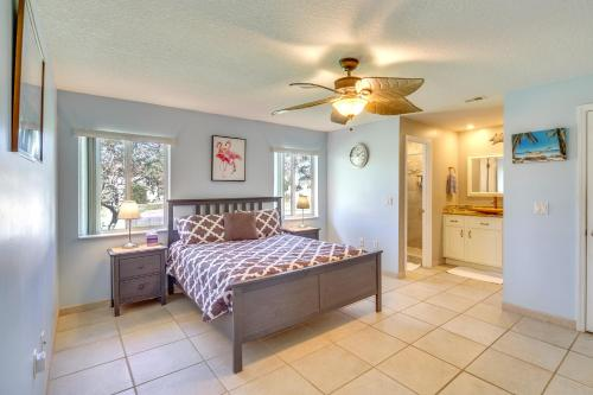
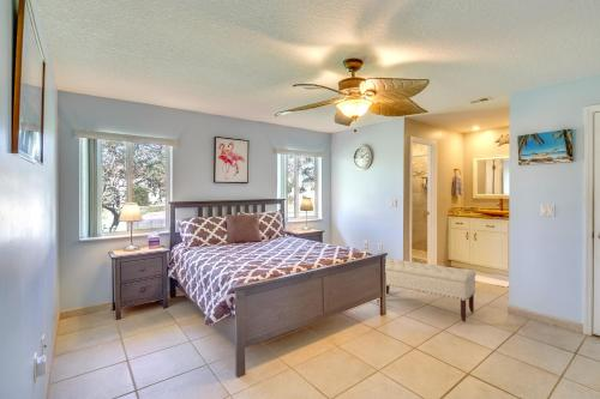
+ bench (420, 285)
